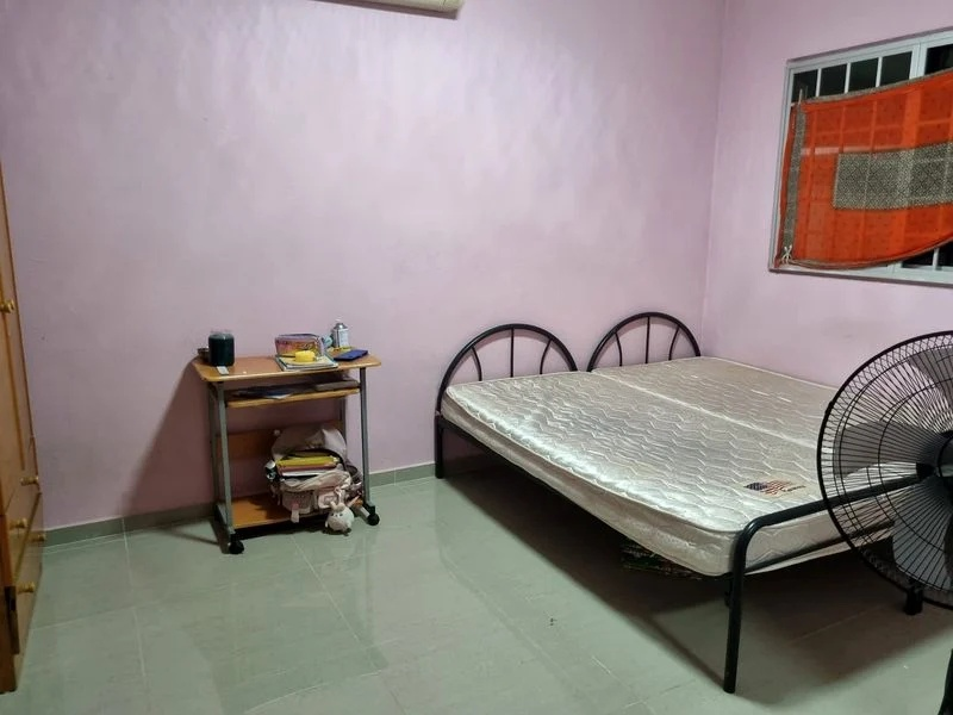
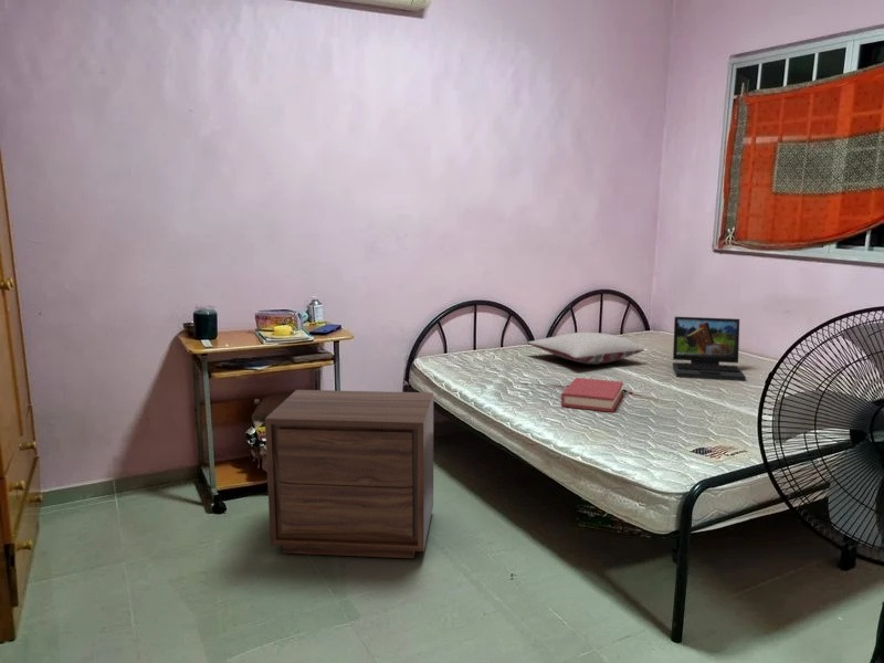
+ laptop (708, 346)
+ nightstand (356, 470)
+ pillow (583, 346)
+ hardback book (592, 393)
